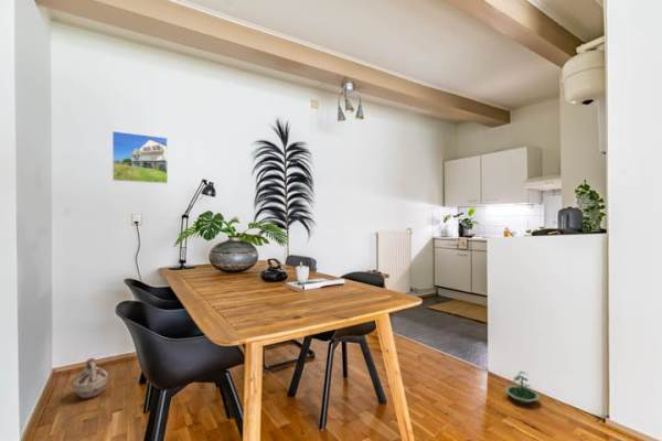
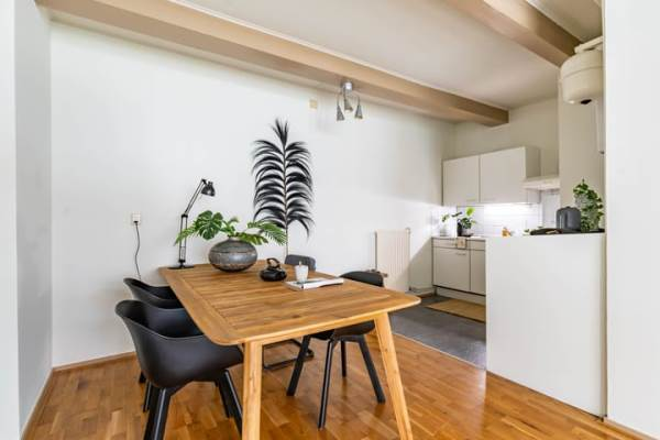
- ceramic jug (90, 377)
- terrarium (522, 376)
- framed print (140, 158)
